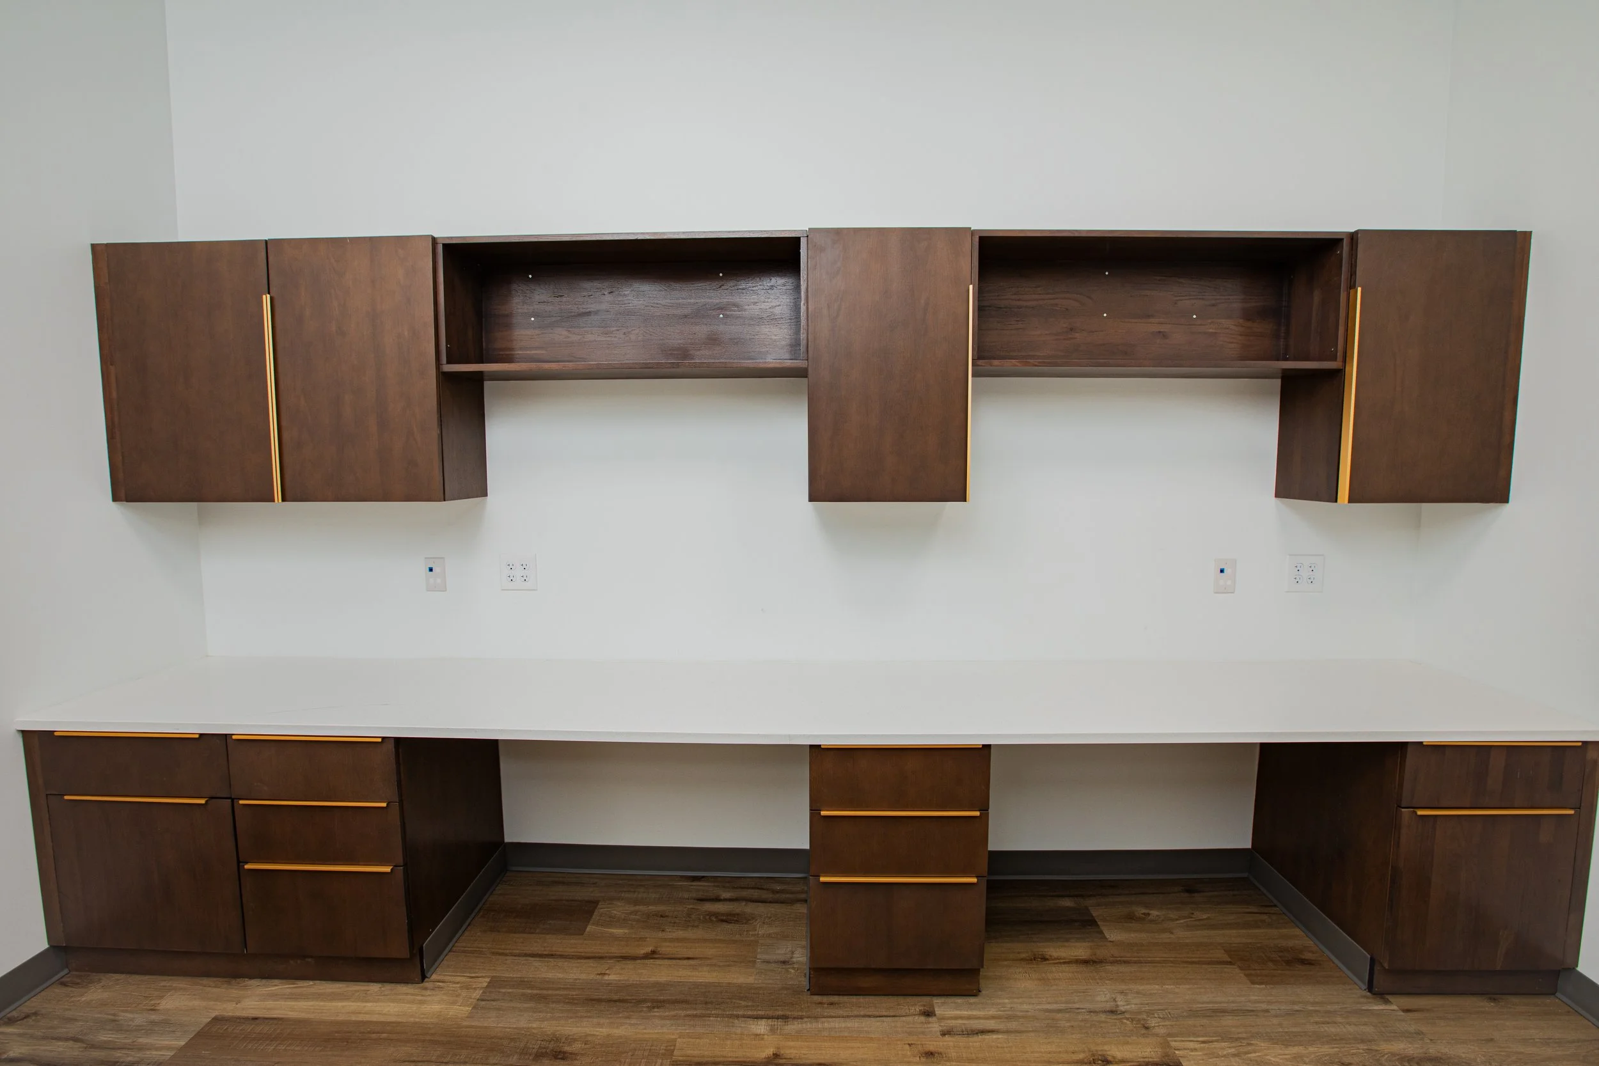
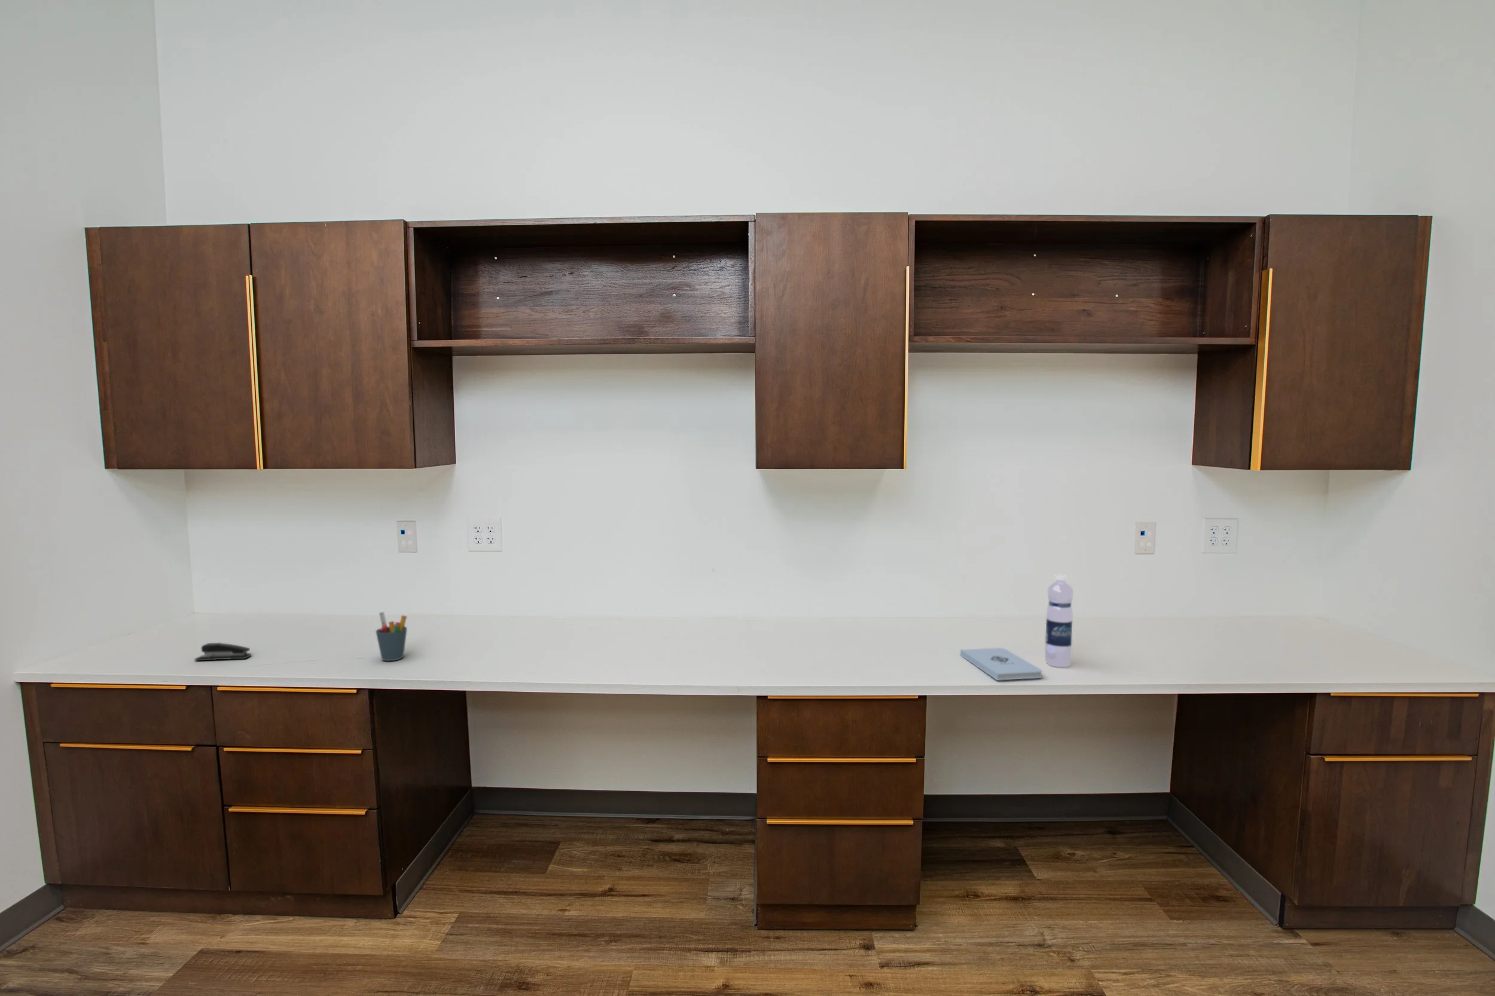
+ notepad (1000, 663)
+ pen holder (392, 636)
+ water bottle (1059, 620)
+ stapler (224, 650)
